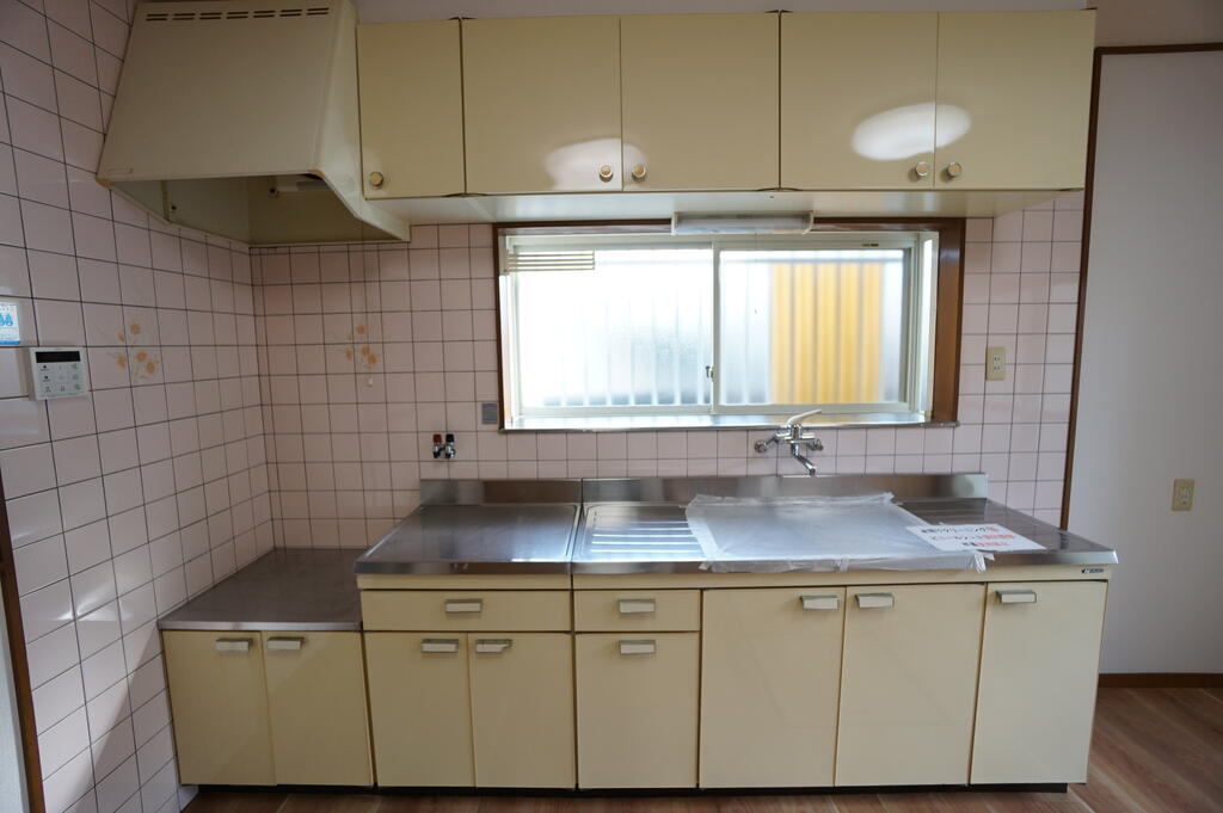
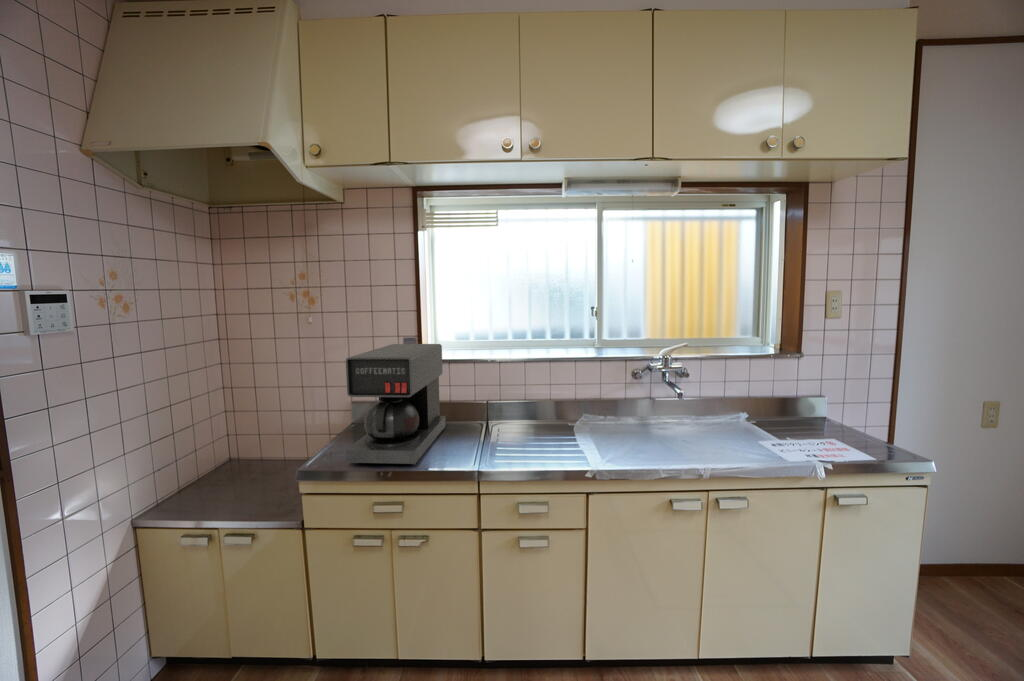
+ coffee maker (400, 398)
